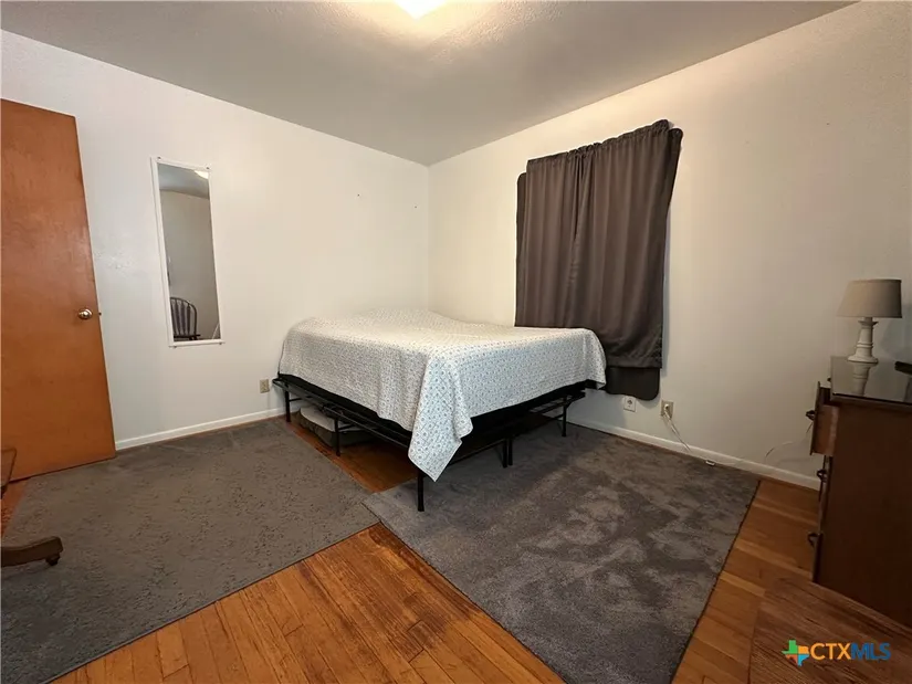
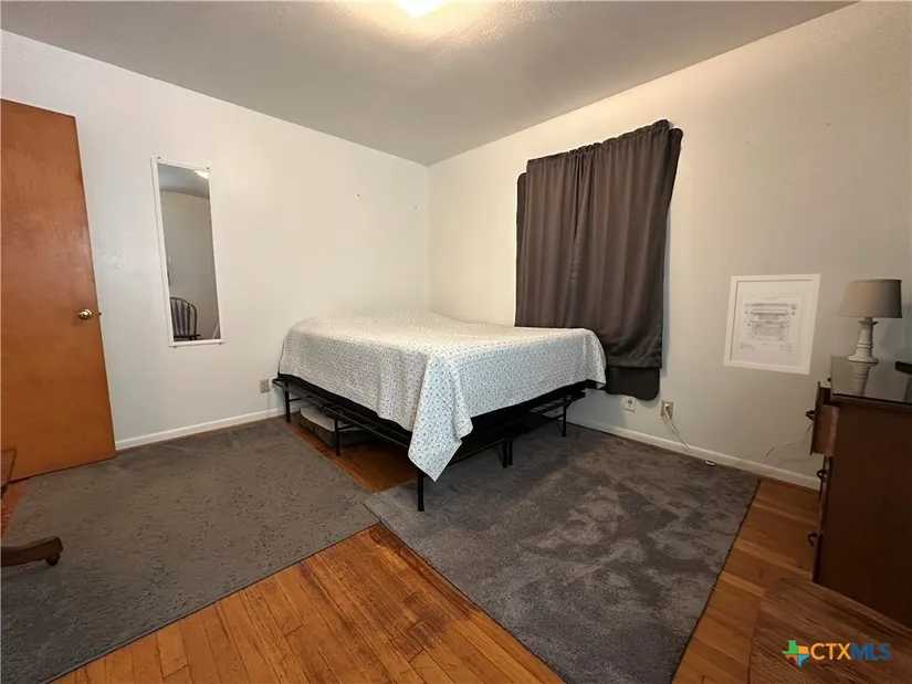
+ wall art (768, 323)
